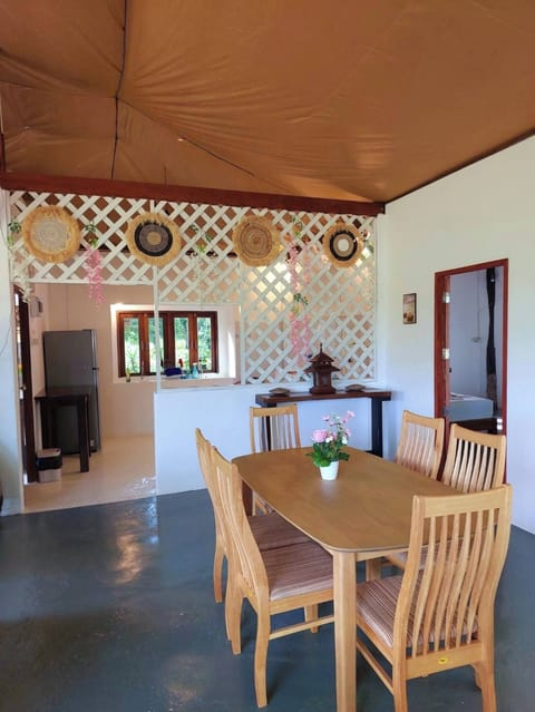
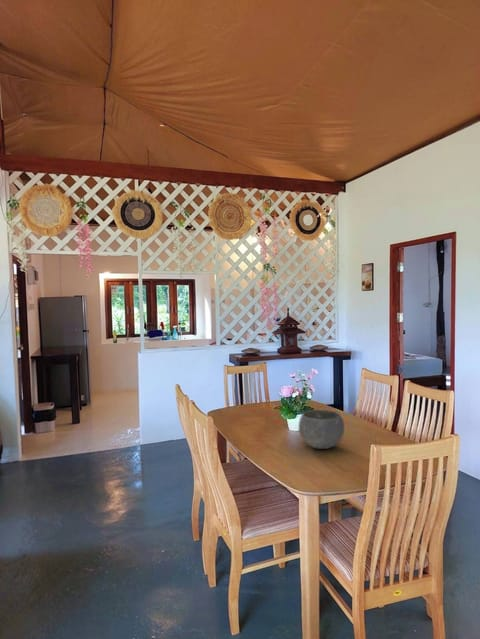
+ bowl (321, 430)
